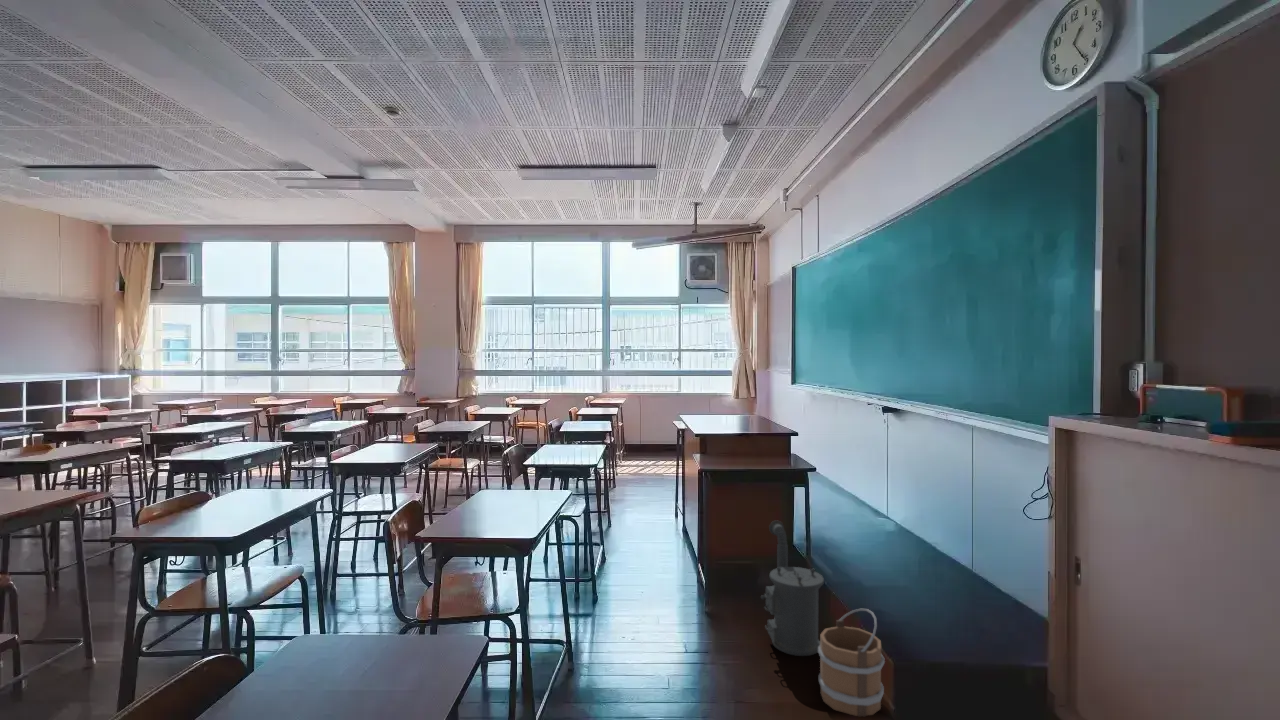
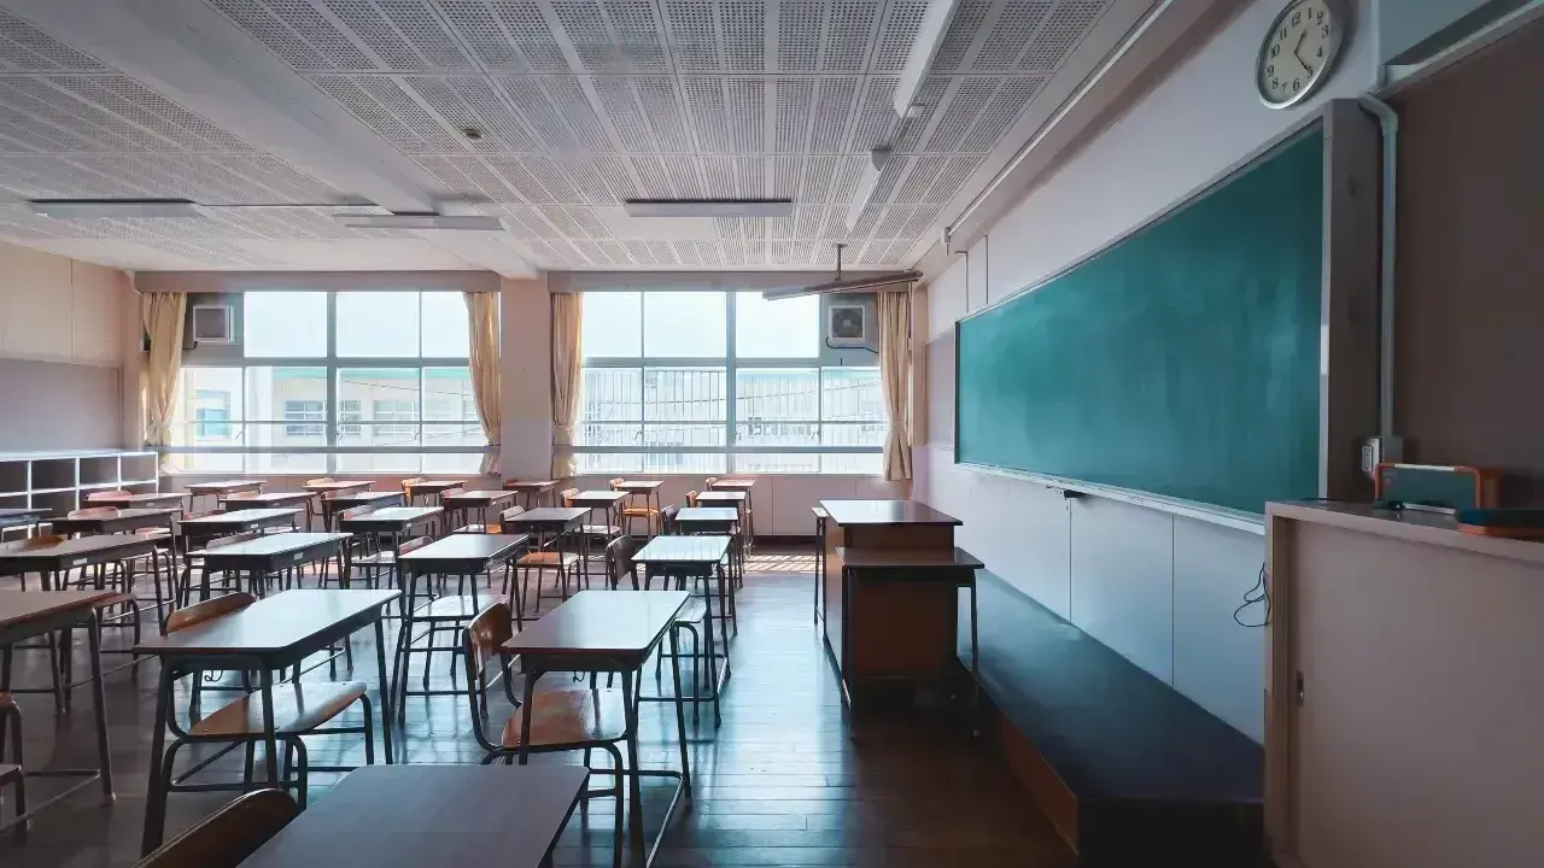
- bucket (850, 655)
- wood stove (785, 583)
